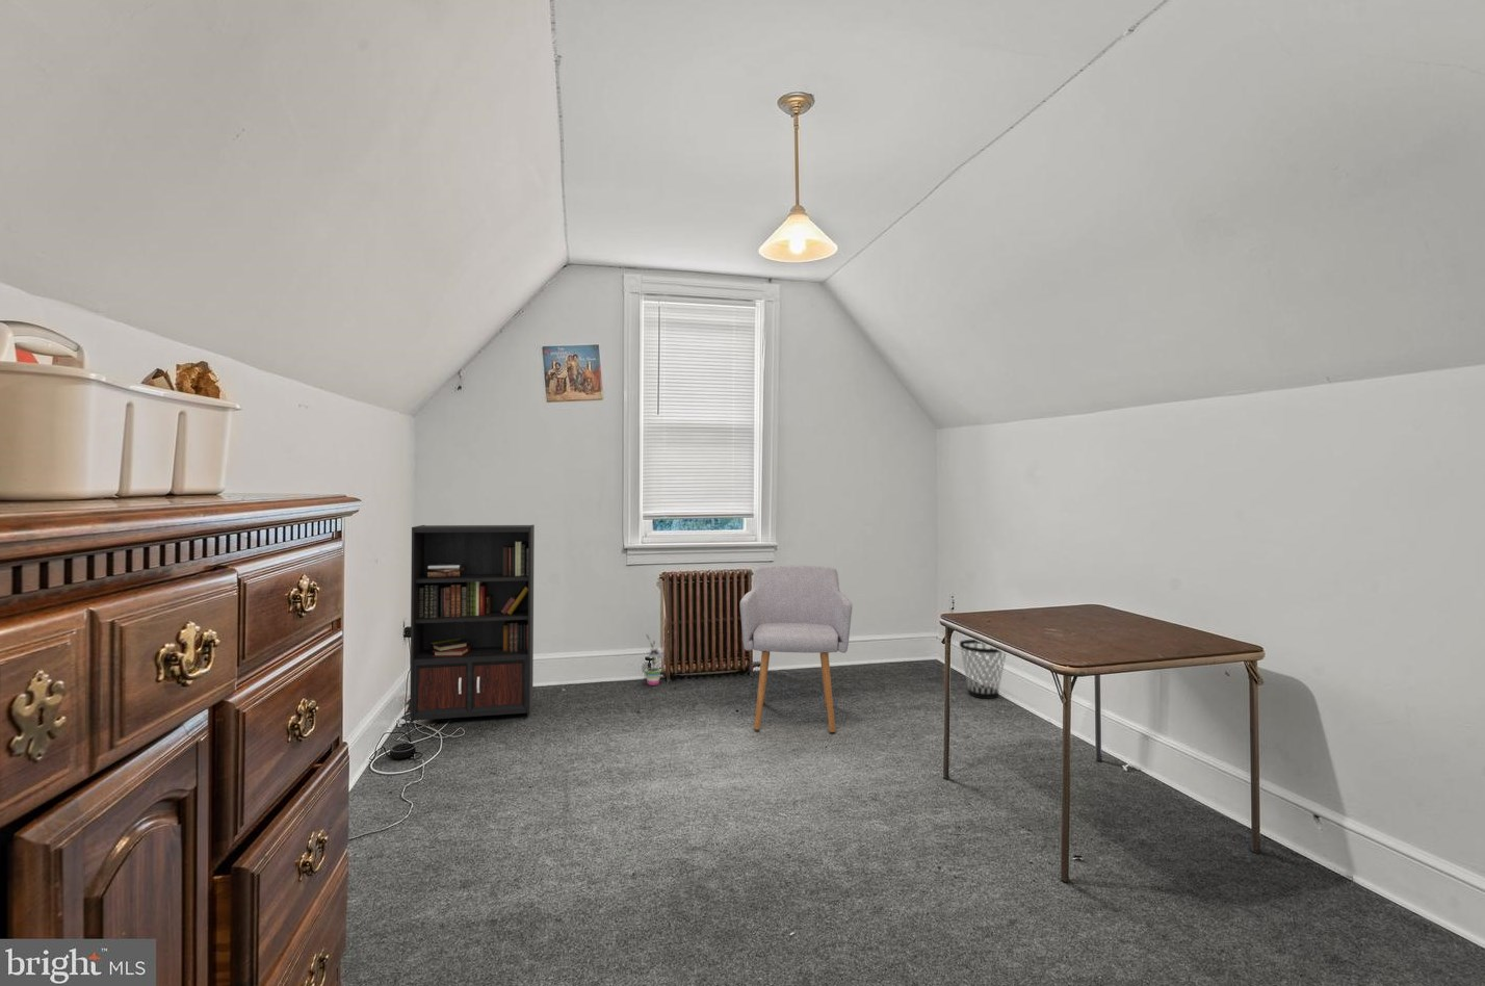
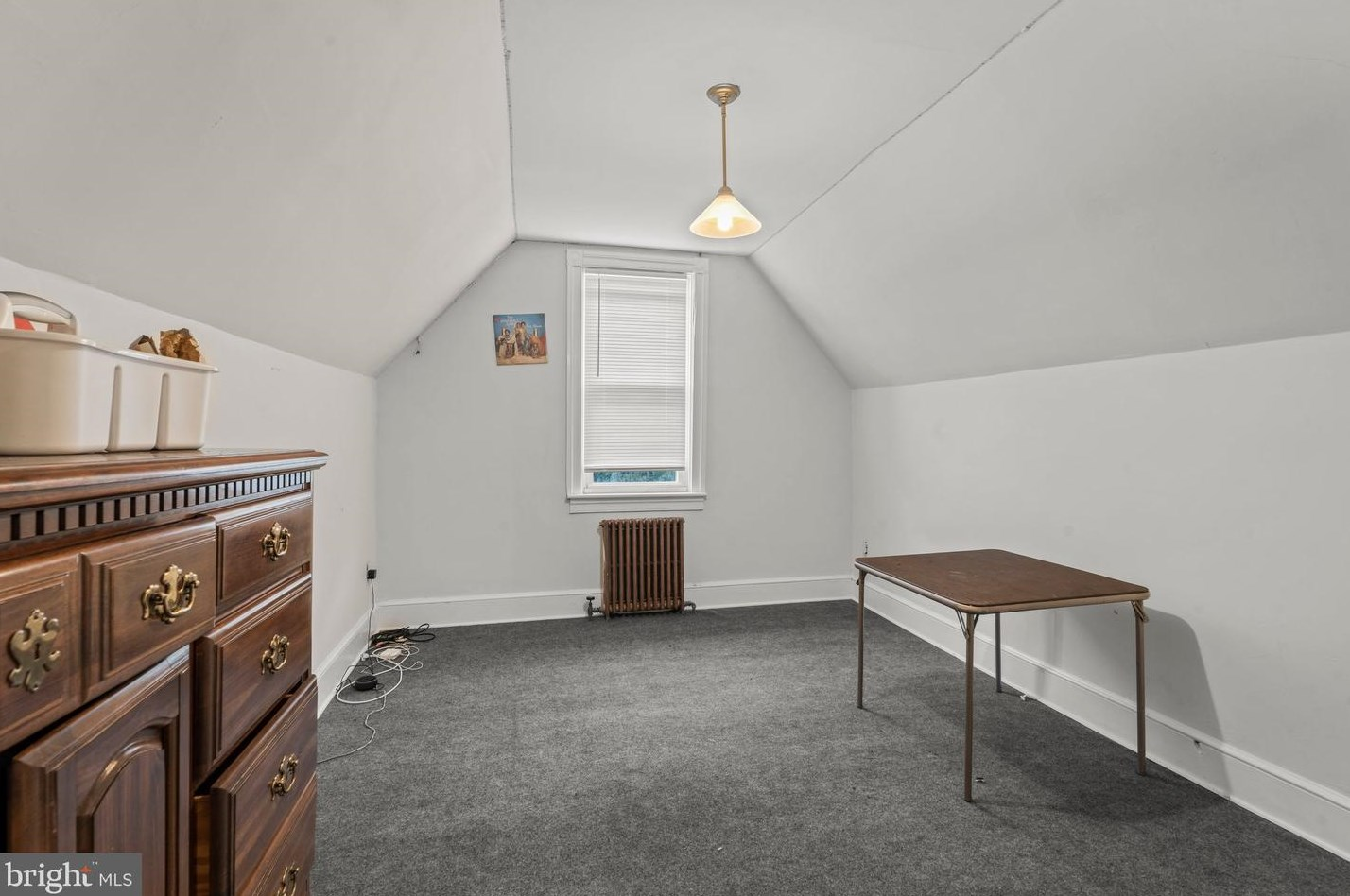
- chair (794, 640)
- wastebasket (982, 669)
- potted plant (657, 659)
- bookcase (494, 616)
